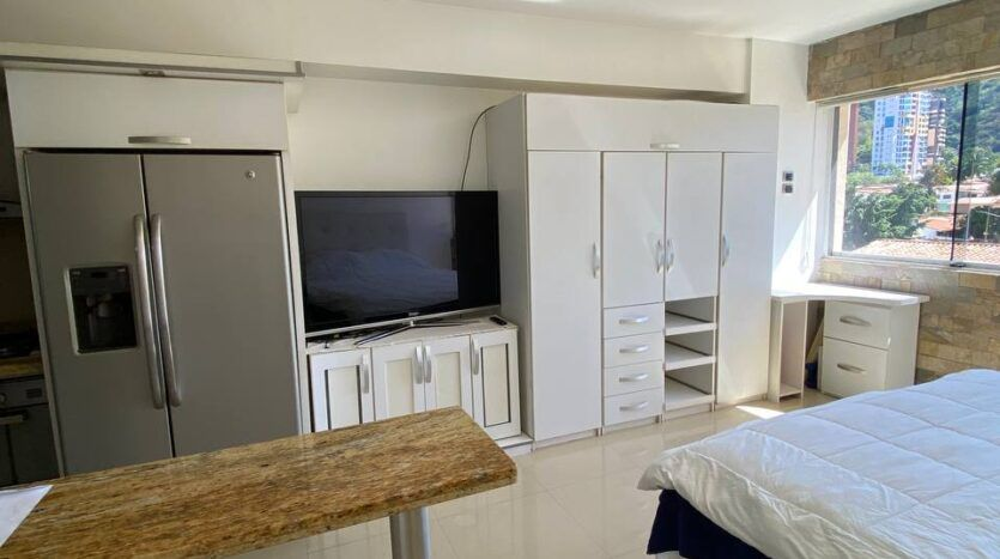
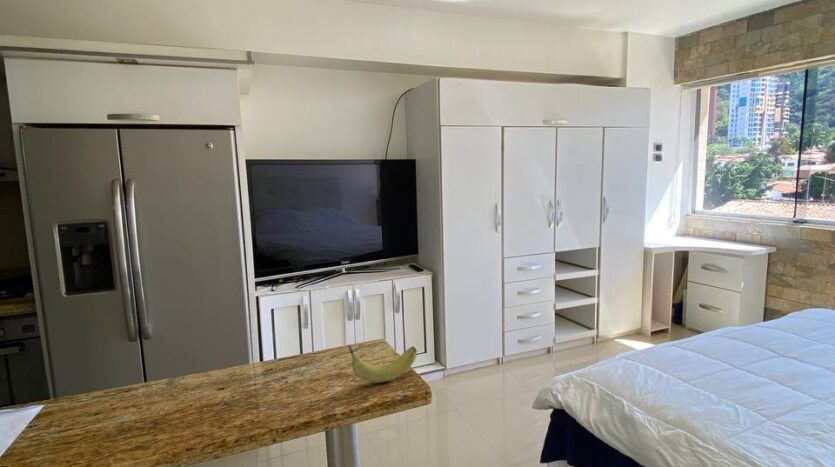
+ fruit (385, 364)
